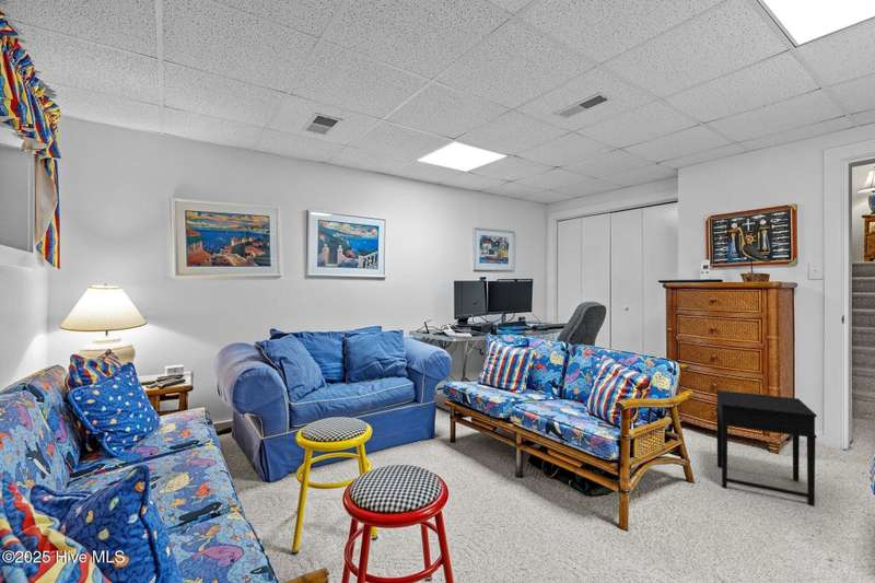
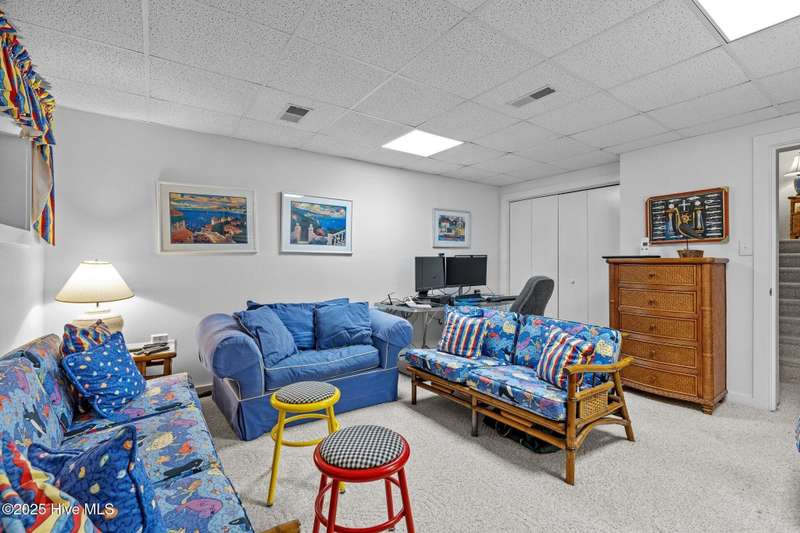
- side table (760, 430)
